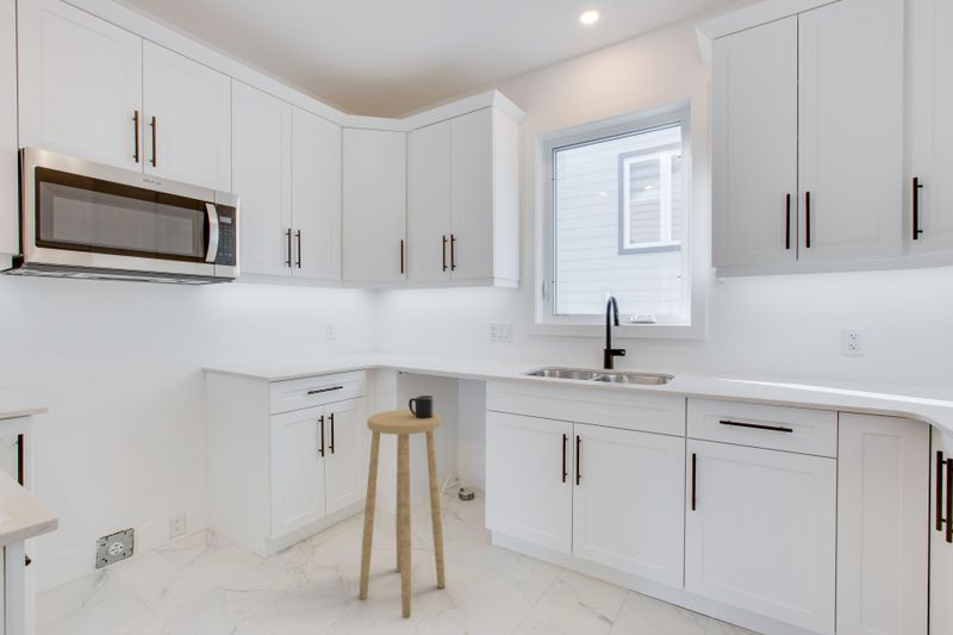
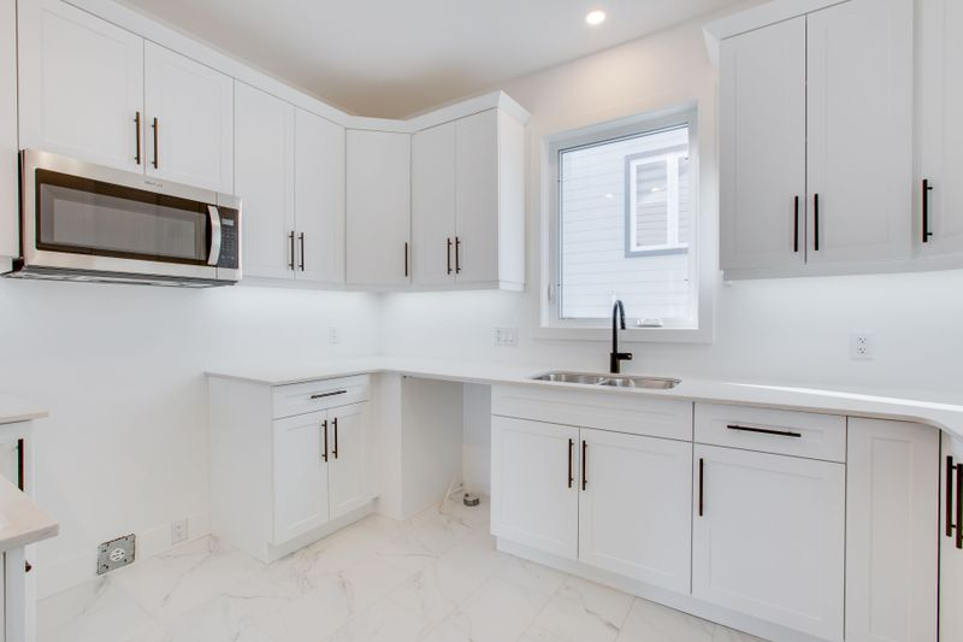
- mug (421, 405)
- stool (404, 504)
